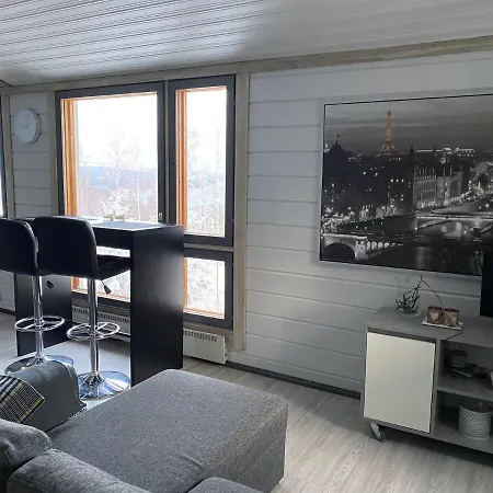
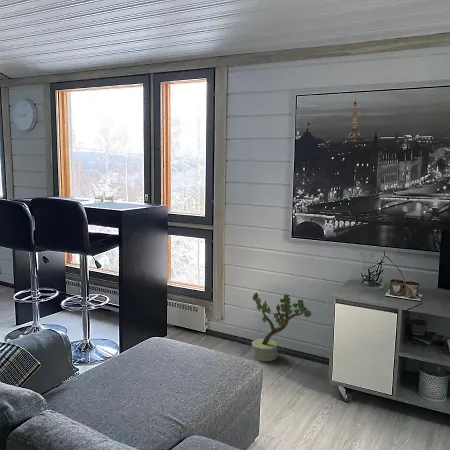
+ potted plant (280, 328)
